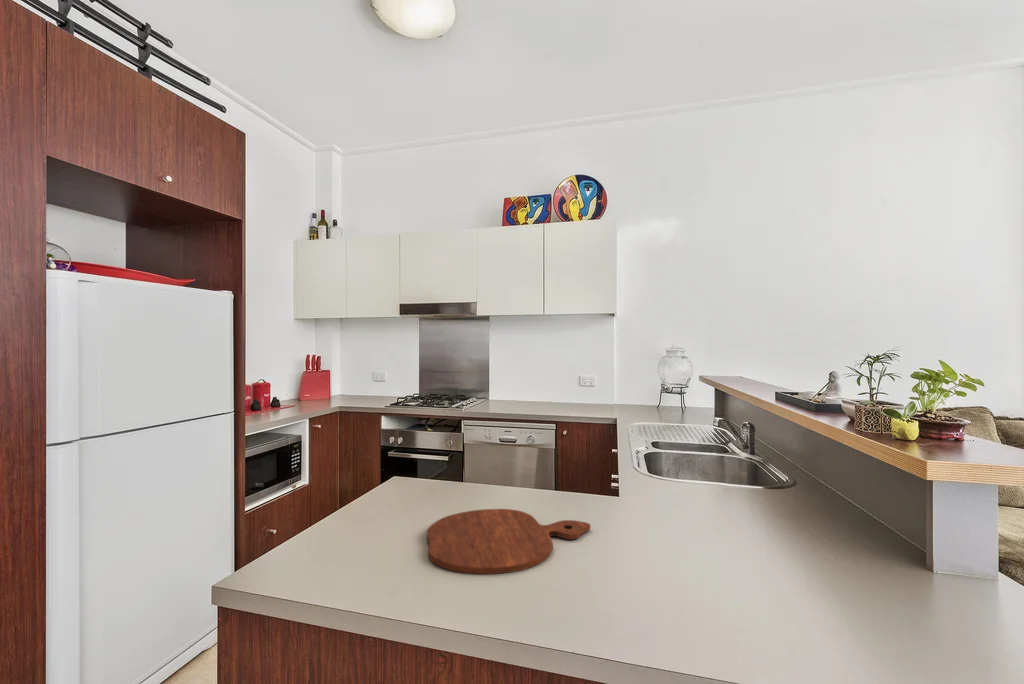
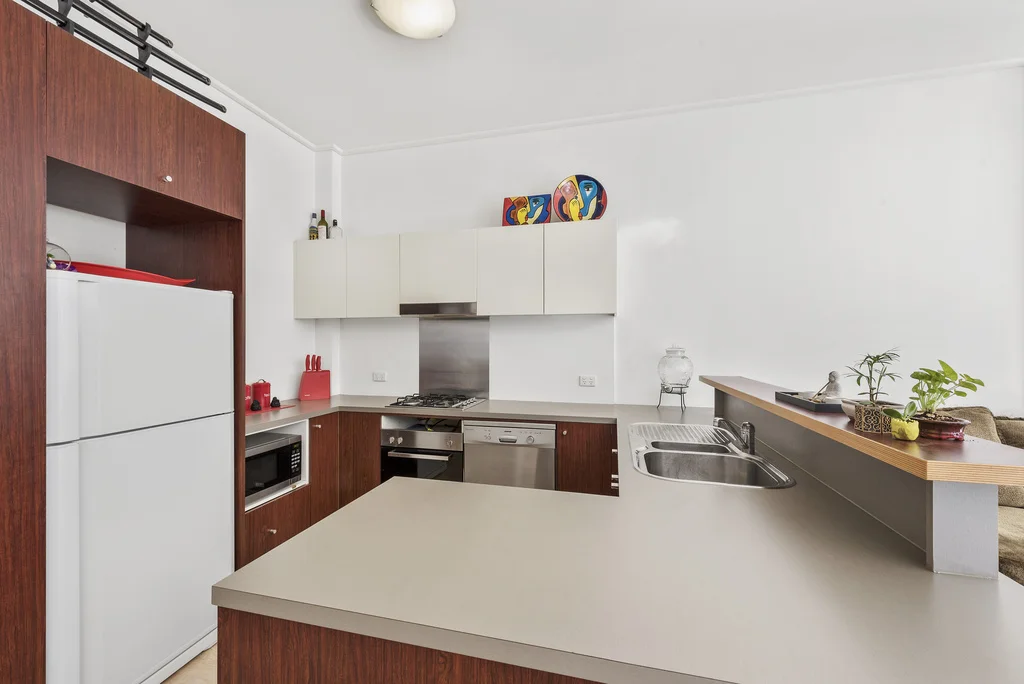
- cutting board (512, 534)
